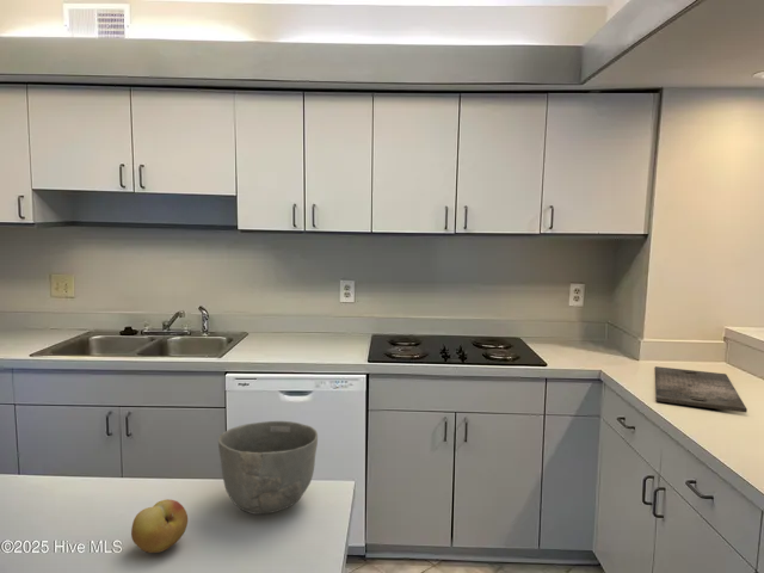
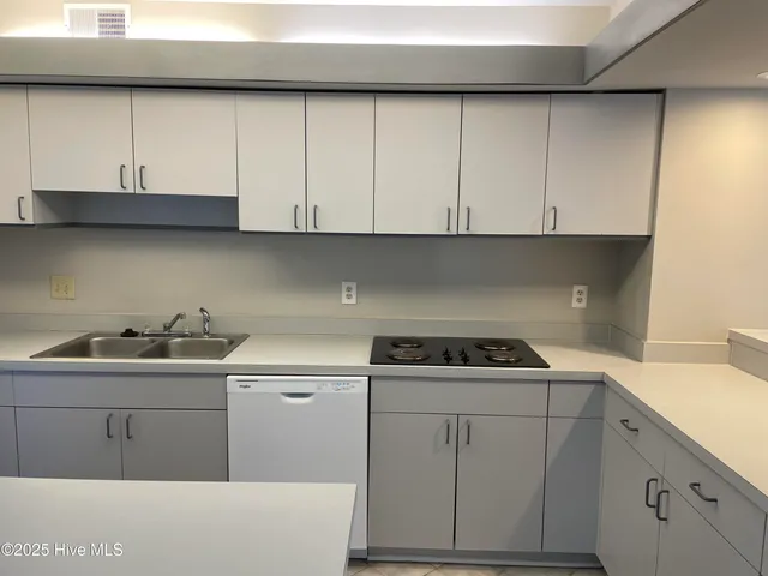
- bowl (269, 469)
- cutting board (694, 386)
- fruit (160, 525)
